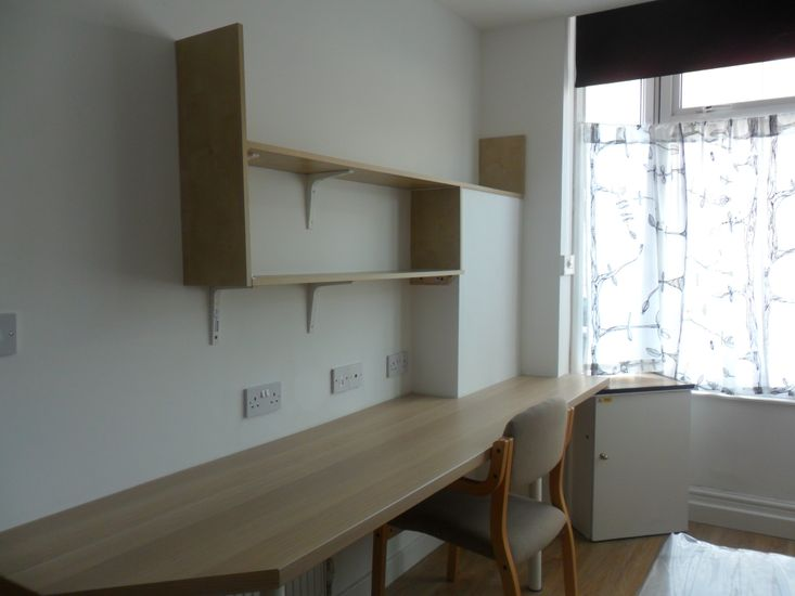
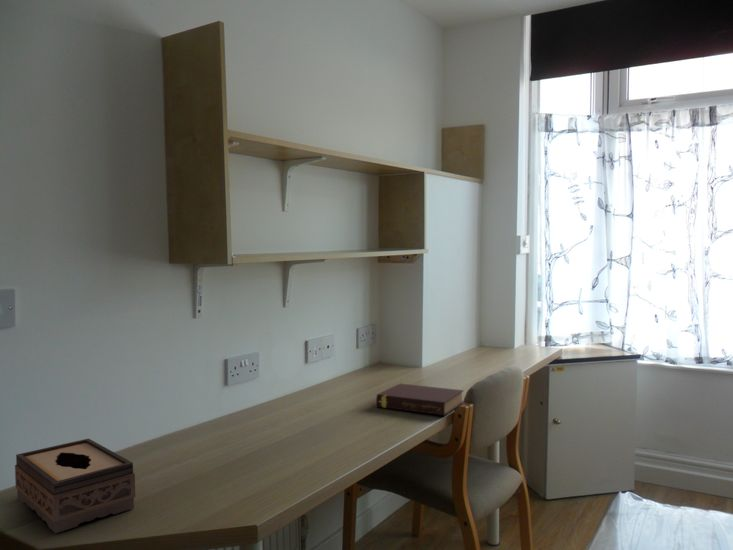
+ tissue box (73, 480)
+ book (420, 398)
